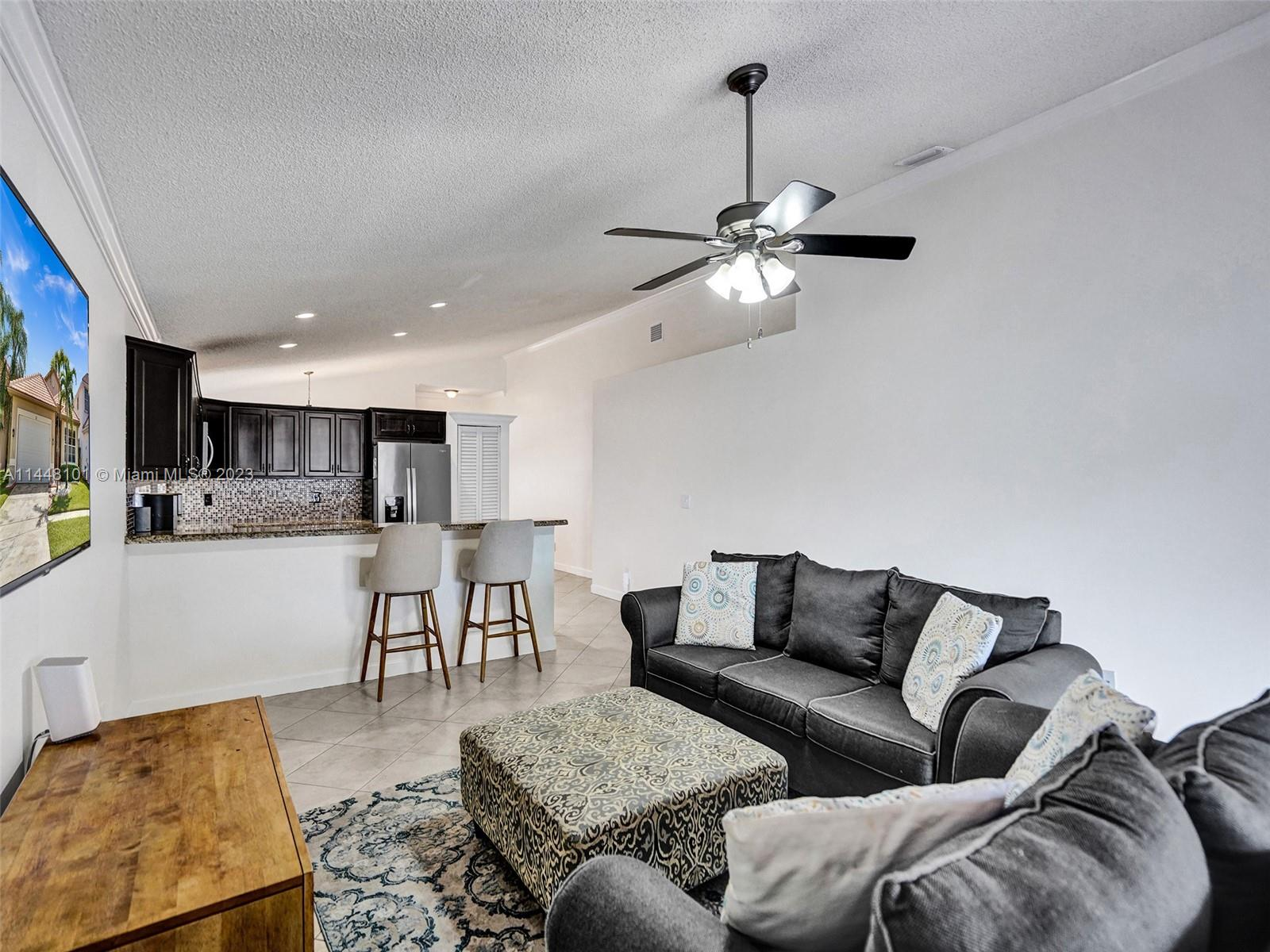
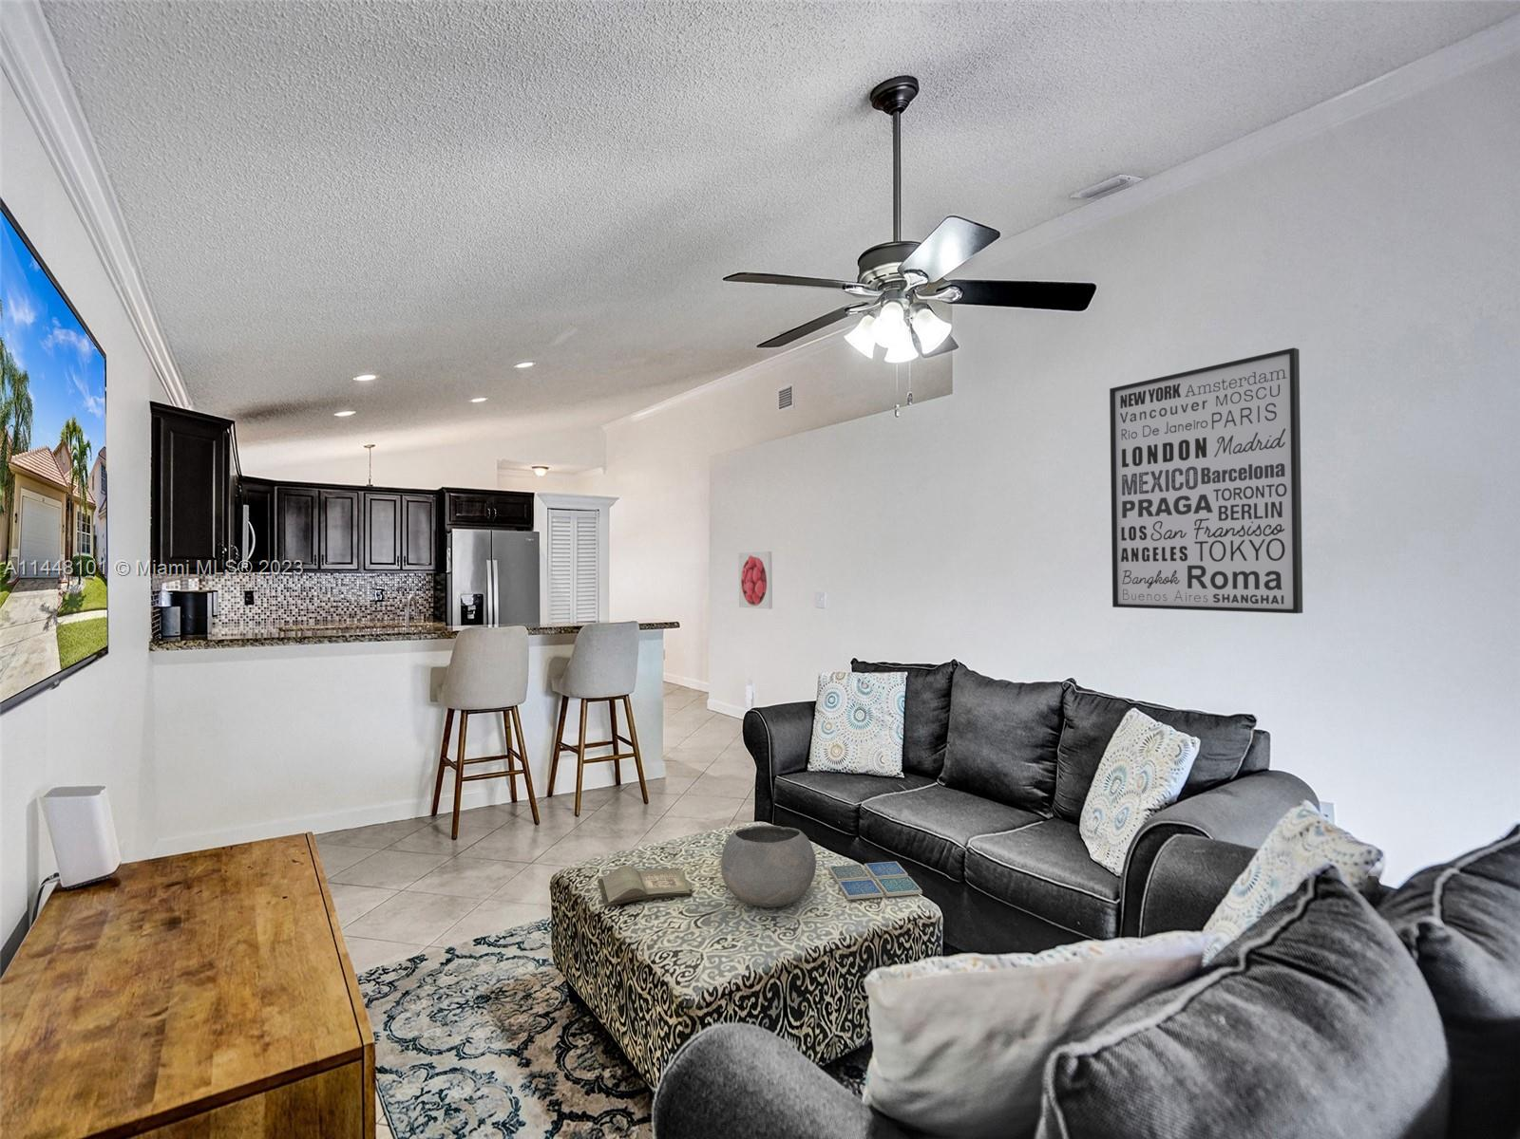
+ hardback book (645, 881)
+ bowl (768, 866)
+ wall art (1197, 489)
+ drink coaster (873, 879)
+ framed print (754, 580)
